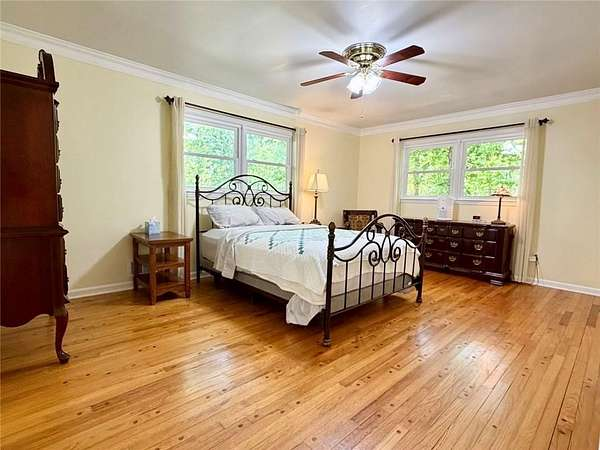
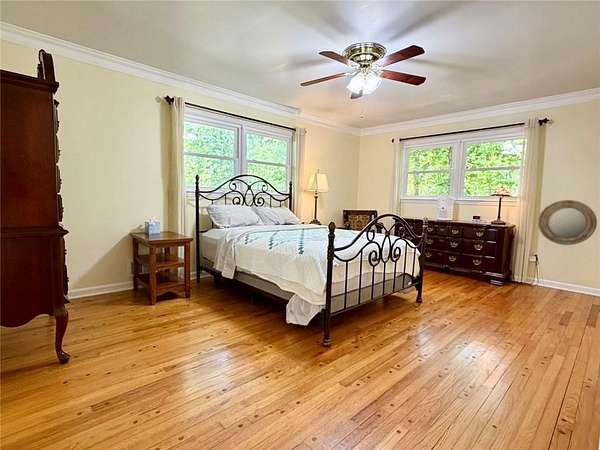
+ home mirror (565, 222)
